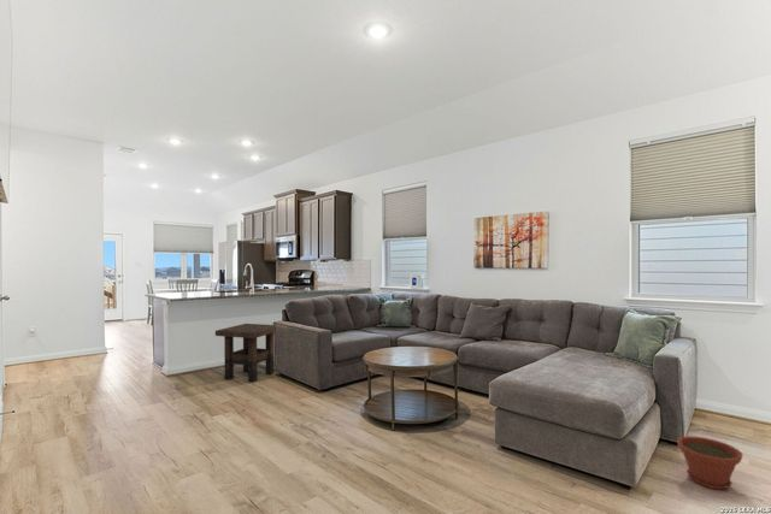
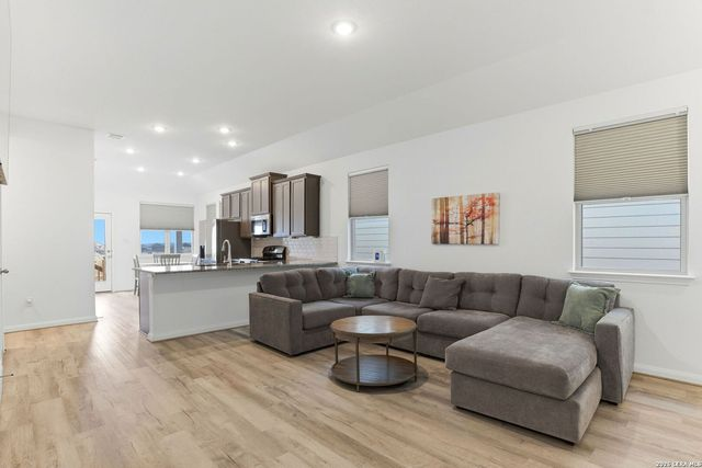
- side table (249, 351)
- plant pot (708, 463)
